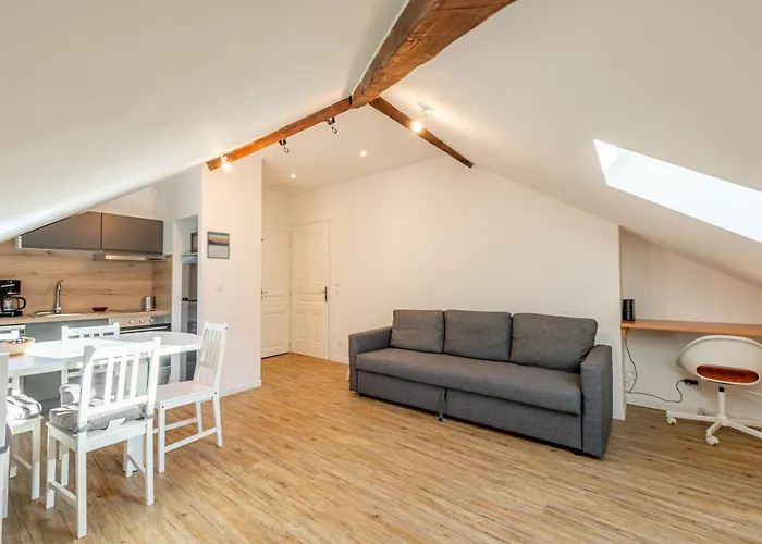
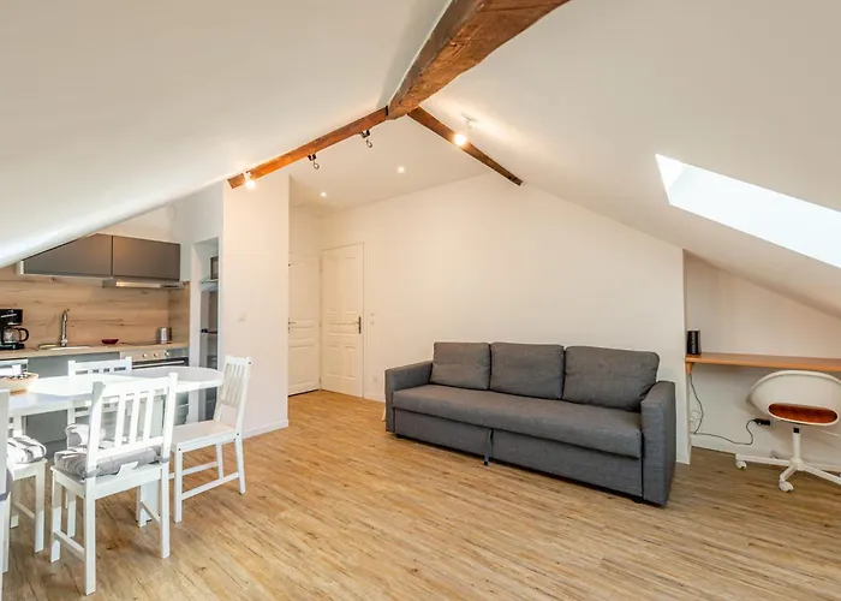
- calendar (218, 245)
